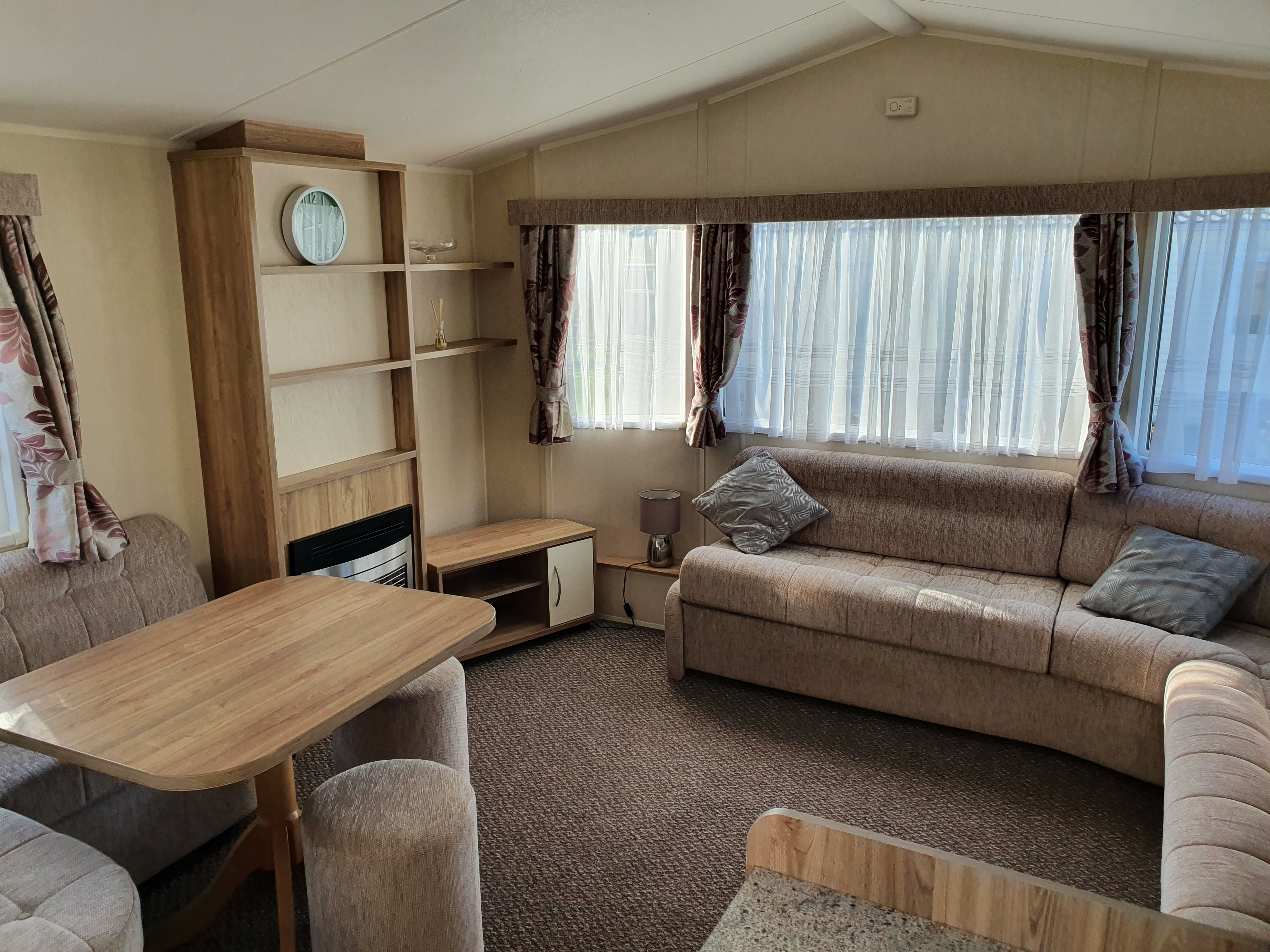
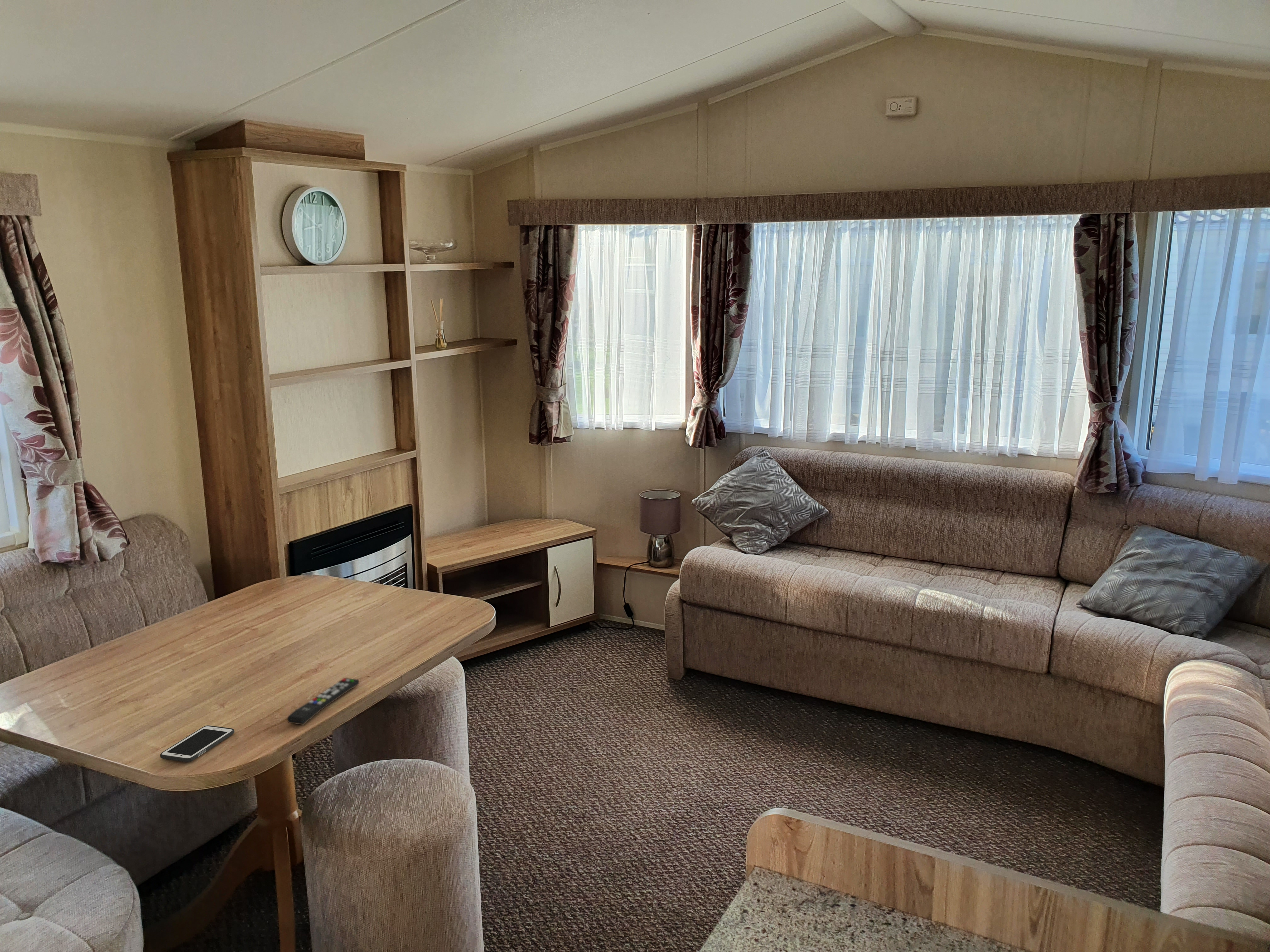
+ cell phone (198, 743)
+ remote control (324, 700)
